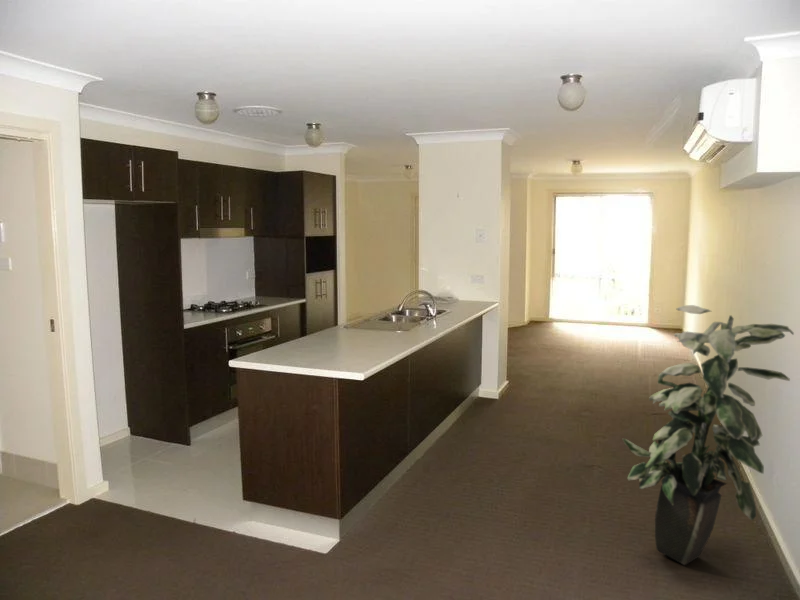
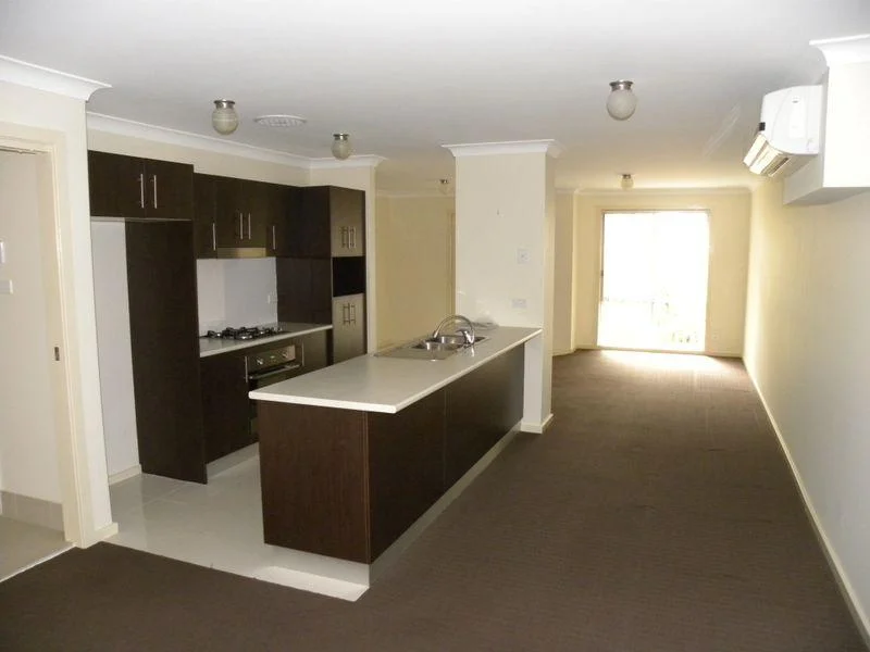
- indoor plant (700, 435)
